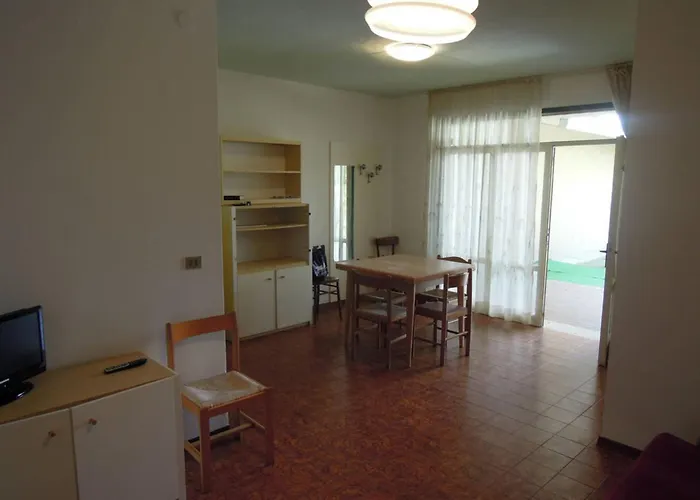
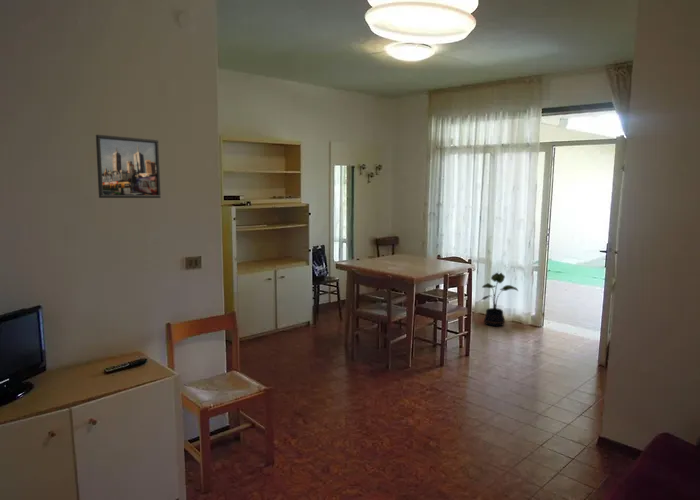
+ potted plant (497, 298)
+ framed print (129, 167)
